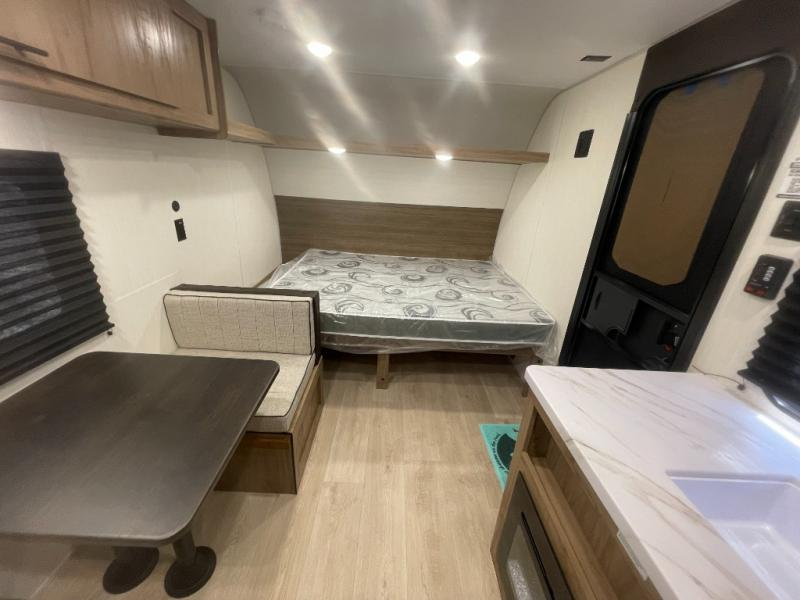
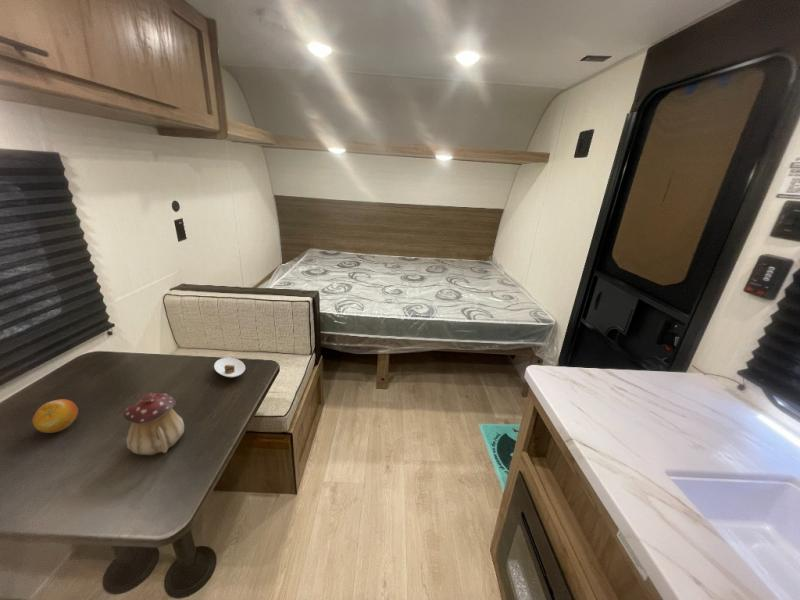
+ saucer (230, 369)
+ teapot (154, 420)
+ fruit (55, 415)
